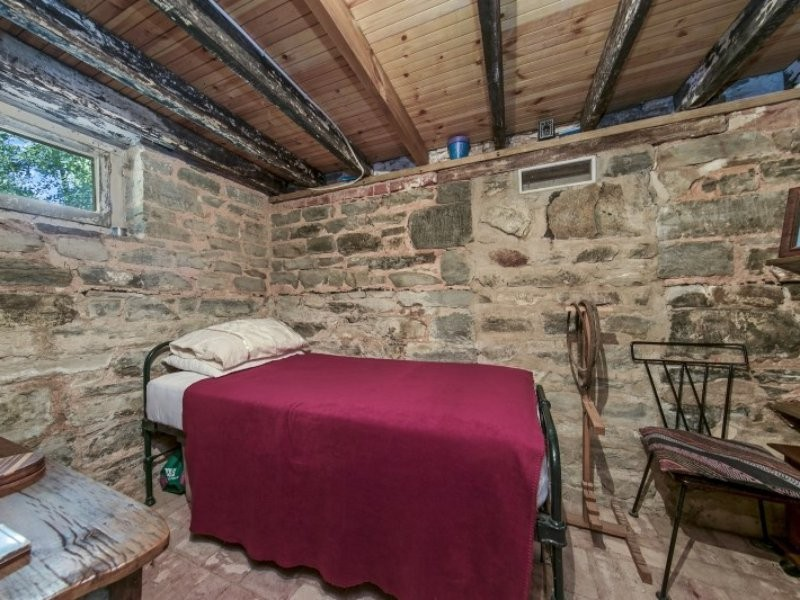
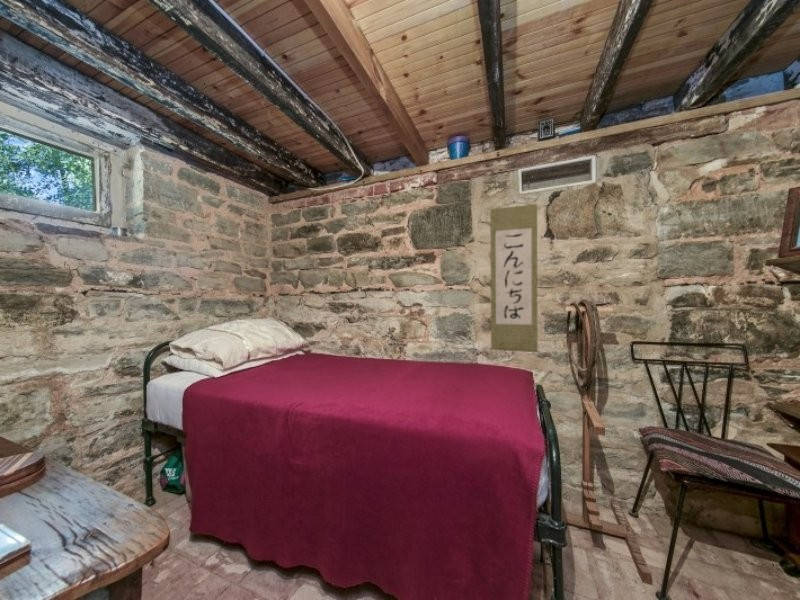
+ wall scroll (513, 276)
